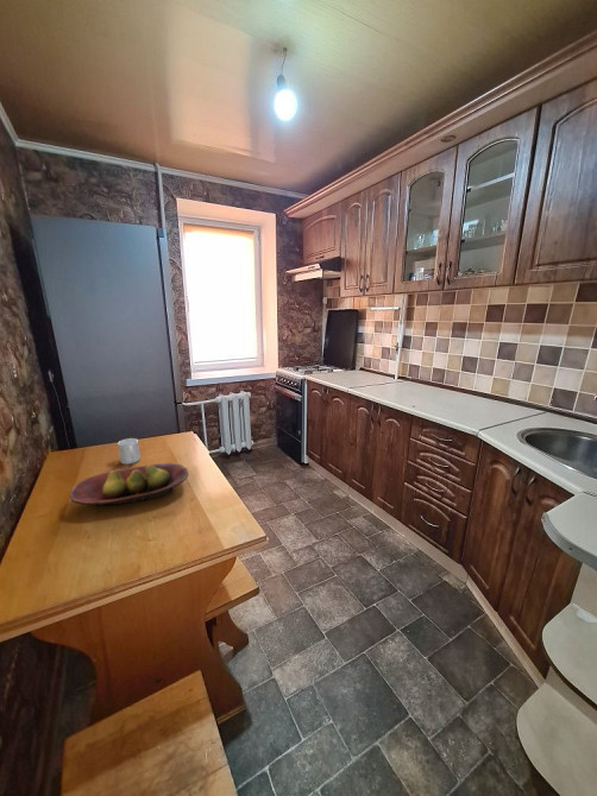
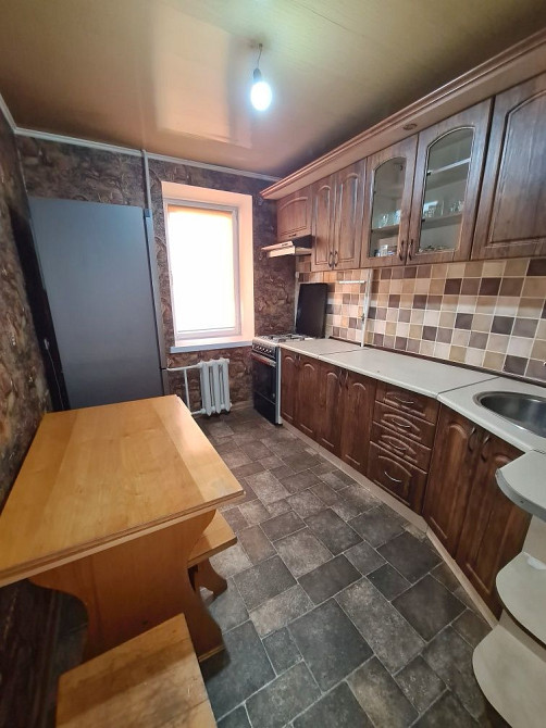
- mug (130, 451)
- fruit bowl (132, 481)
